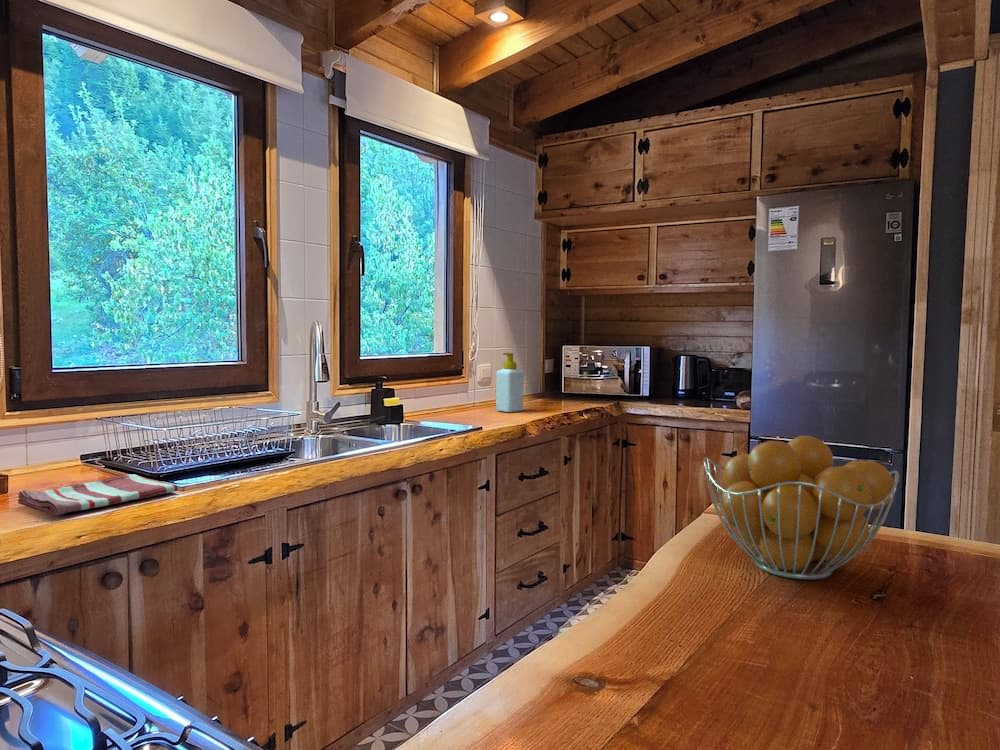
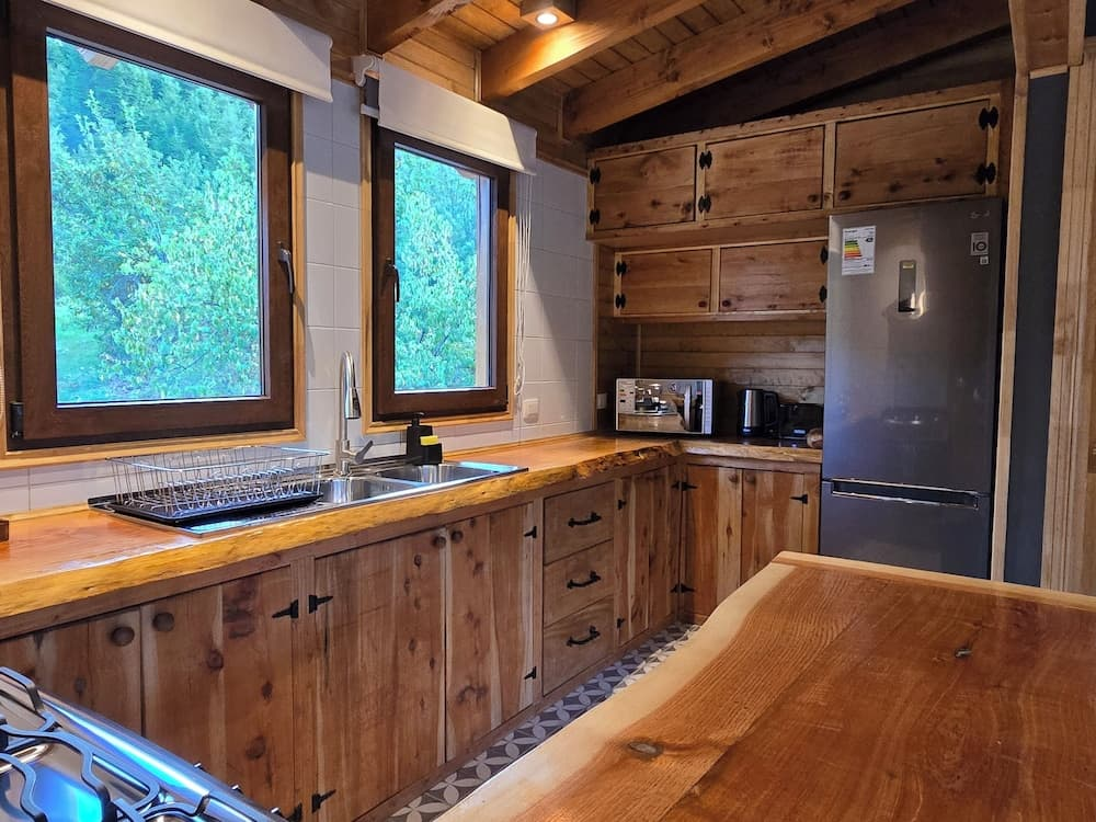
- fruit basket (794, 503)
- dish towel (100, 492)
- soap bottle (509, 382)
